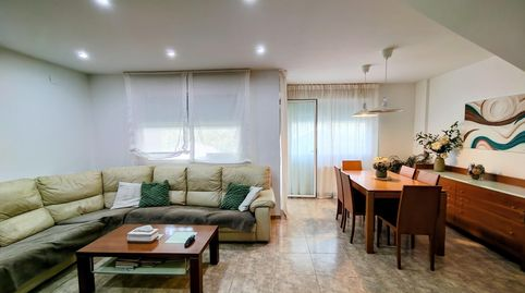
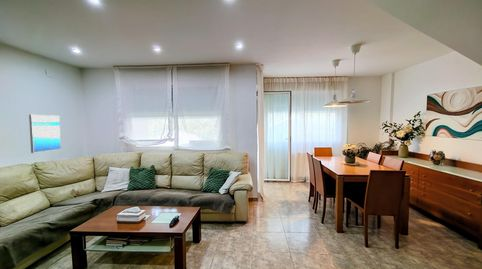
+ wall art (46, 133)
